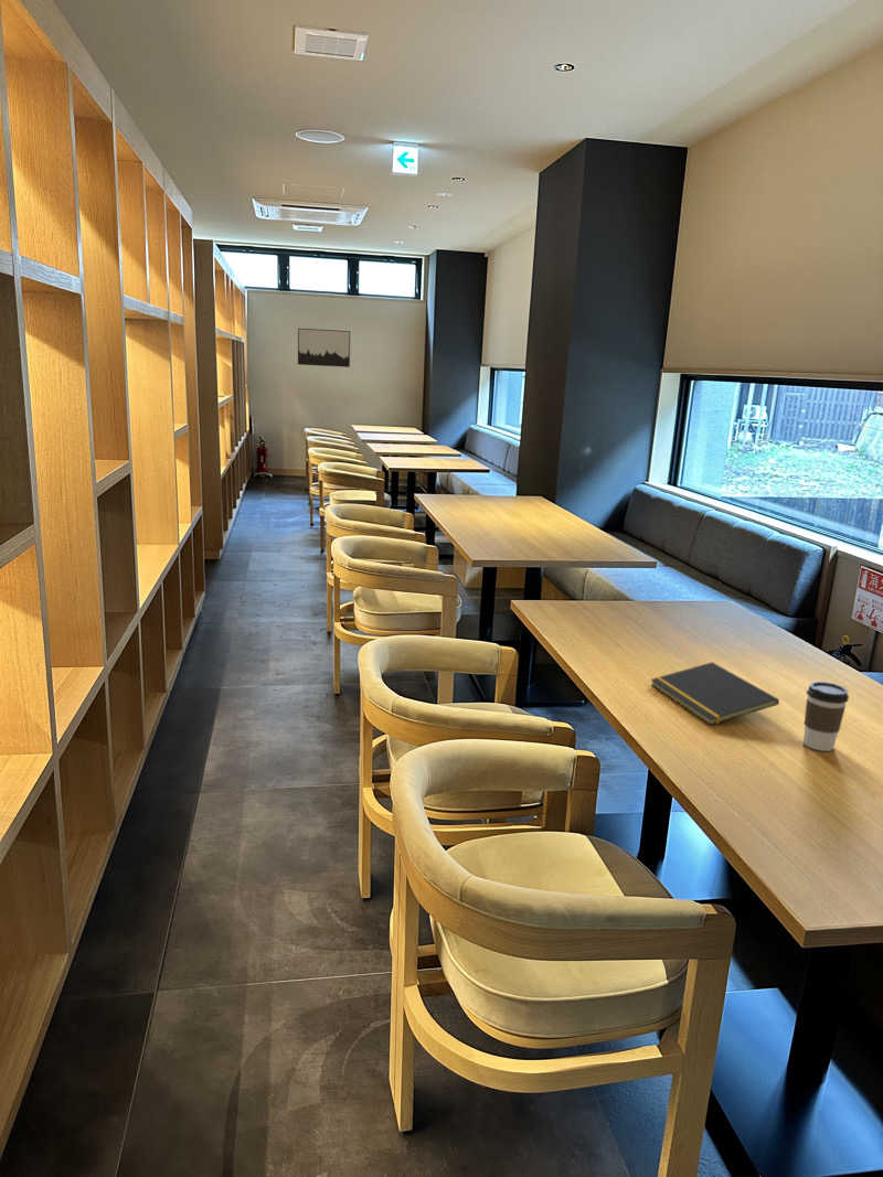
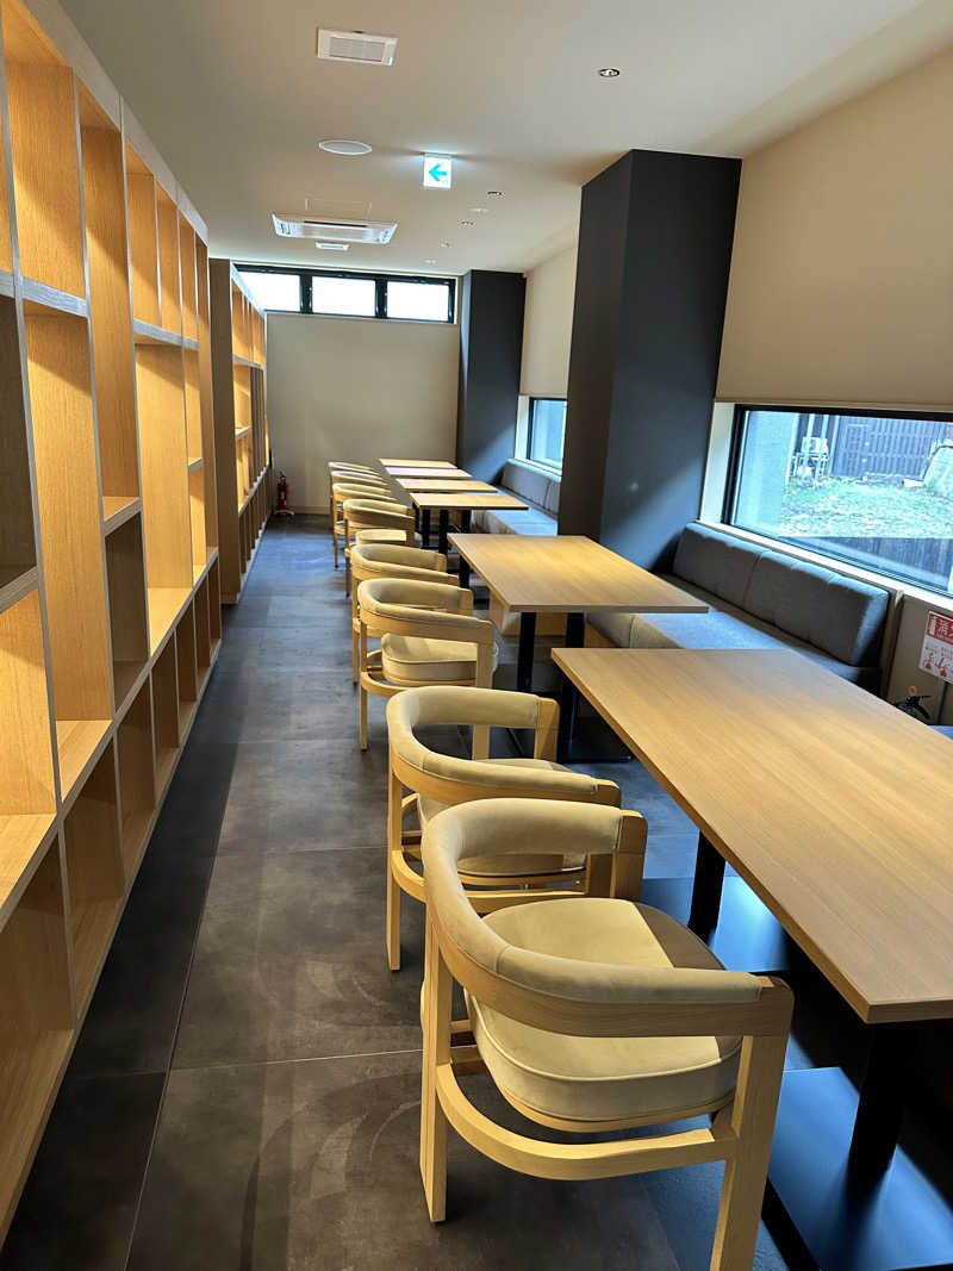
- coffee cup (823, 716)
- notepad (711, 691)
- wall art (323, 347)
